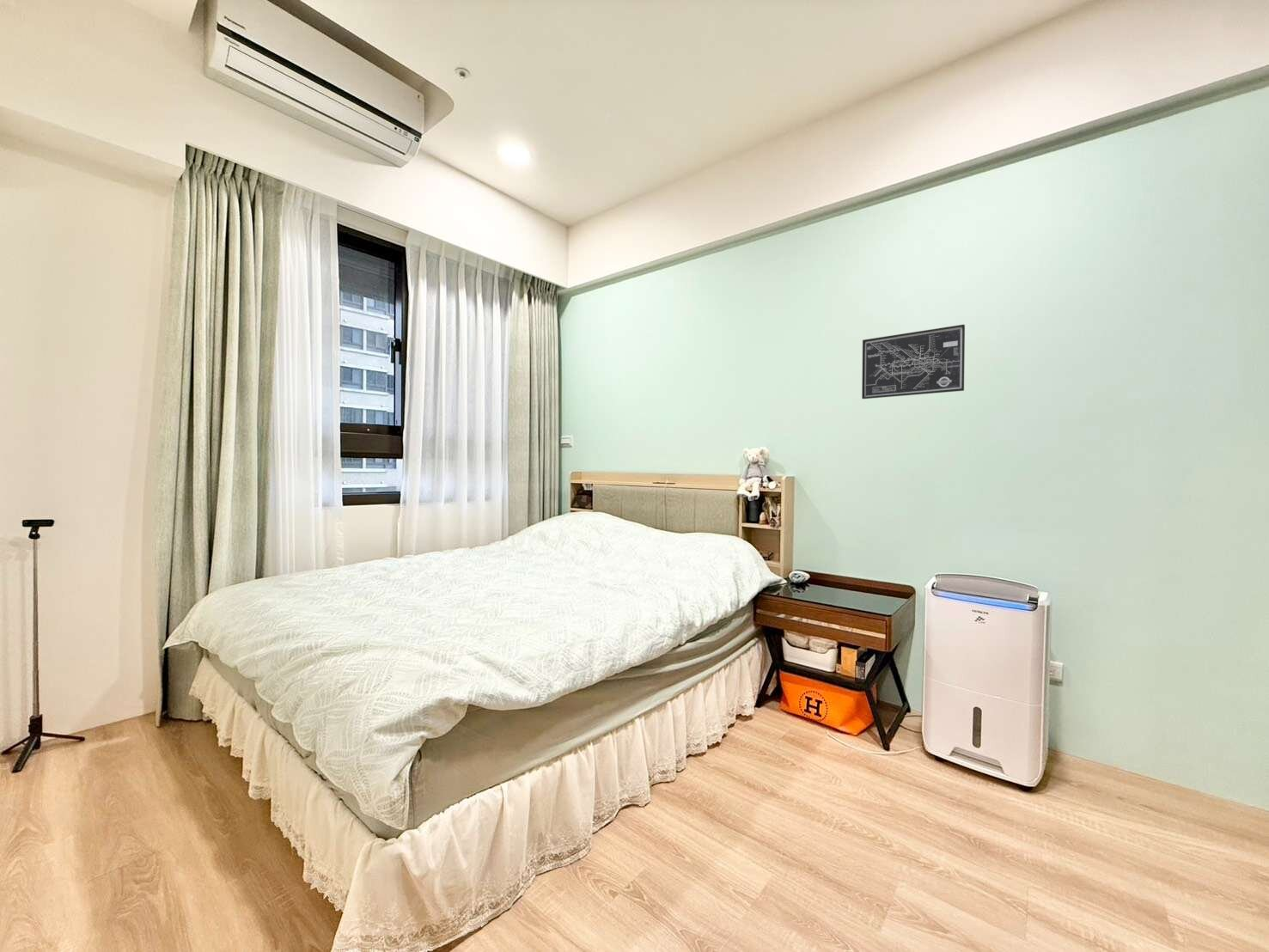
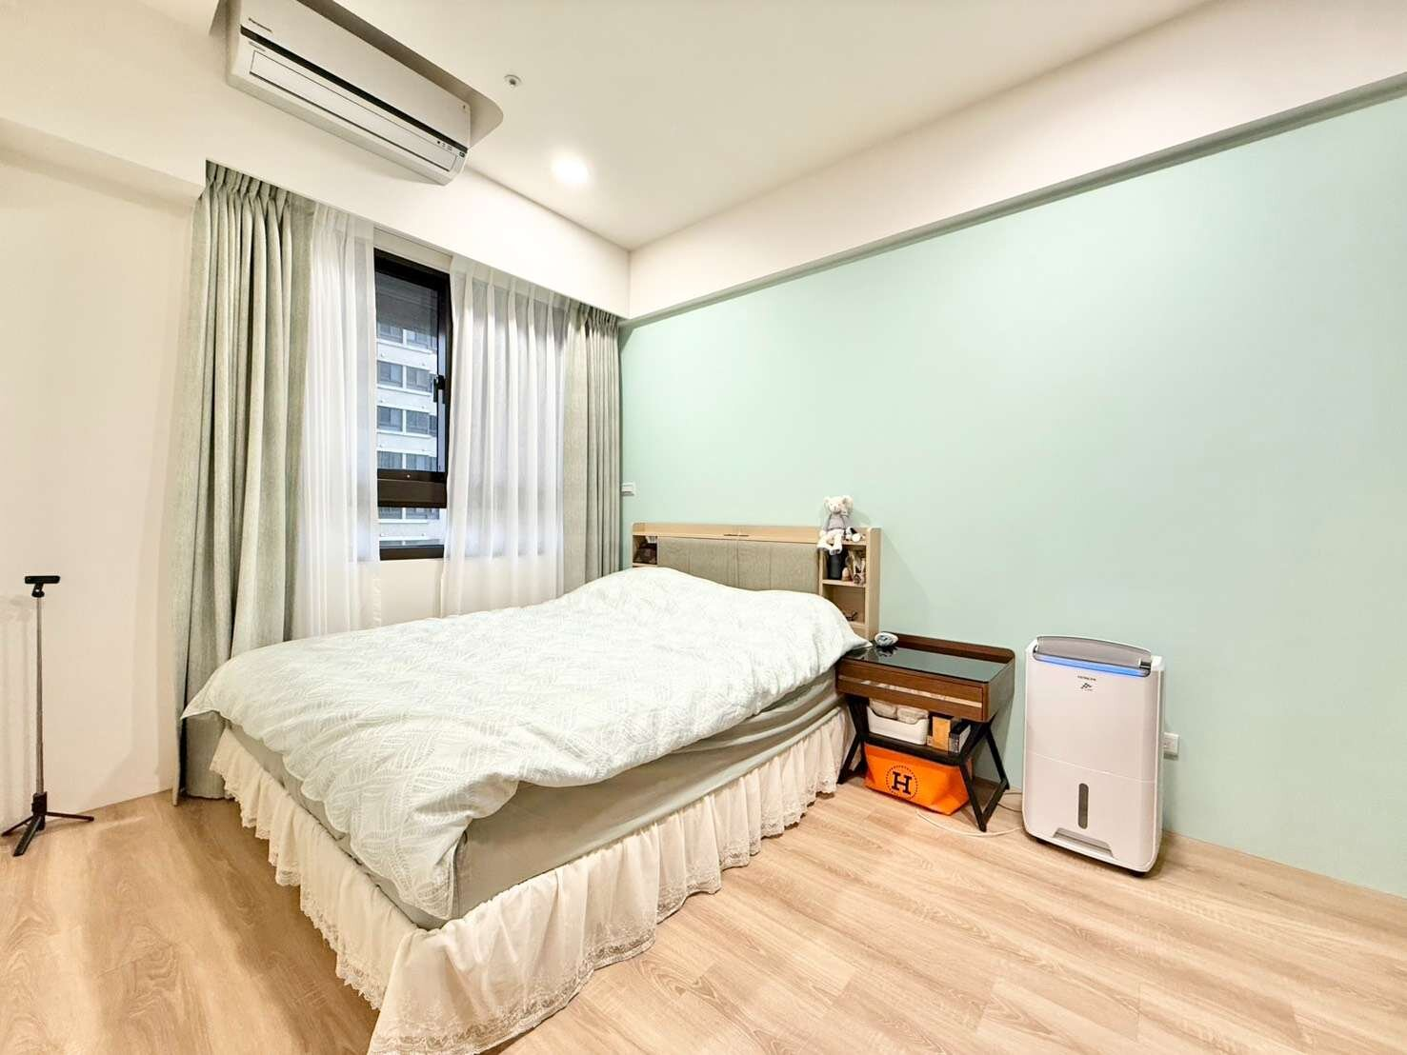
- wall art (910, 363)
